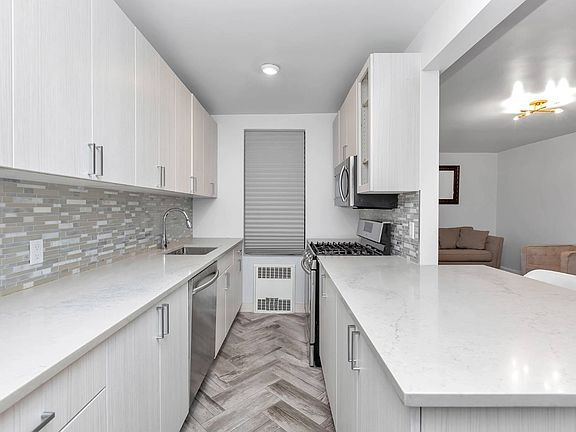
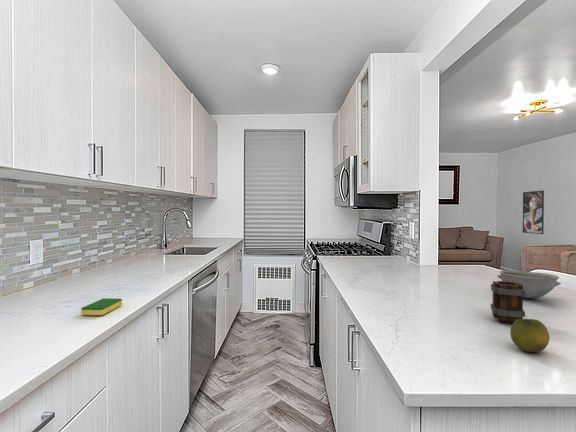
+ dish sponge (102, 306)
+ fruit (529, 334)
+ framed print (532, 212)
+ mug (506, 301)
+ bowl (527, 285)
